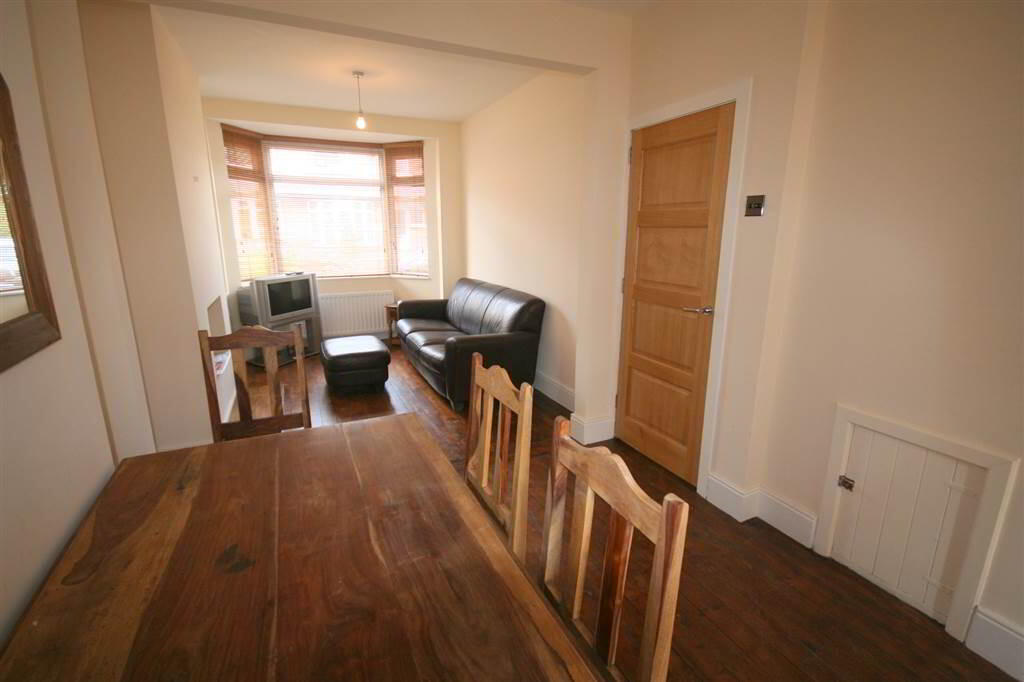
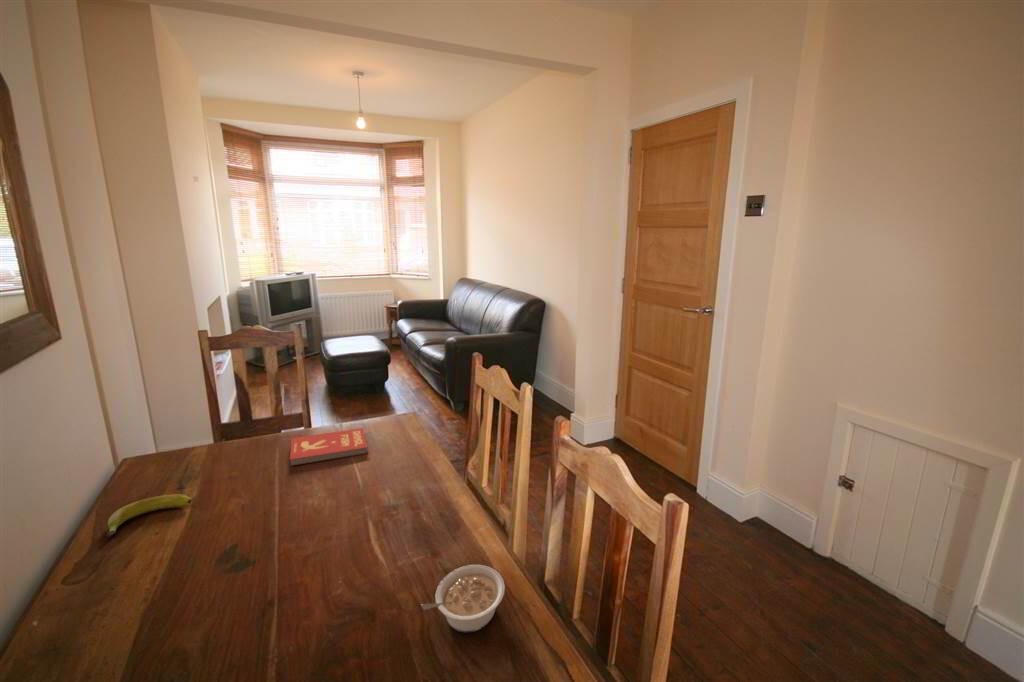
+ legume (469, 601)
+ banana (146, 510)
+ book (329, 445)
